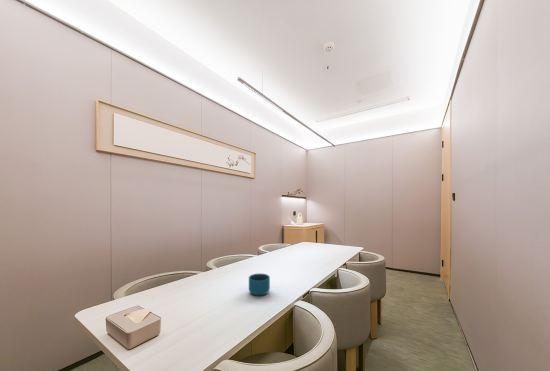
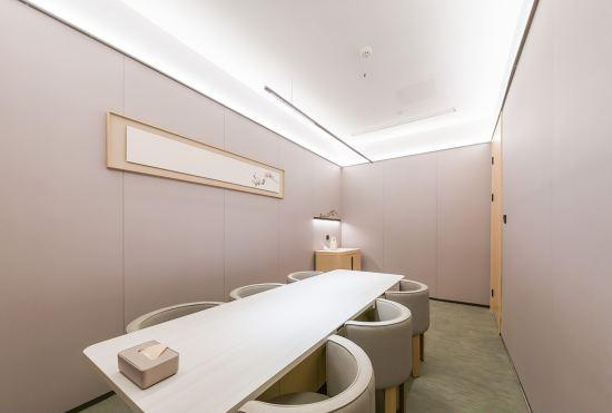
- cup (259, 283)
